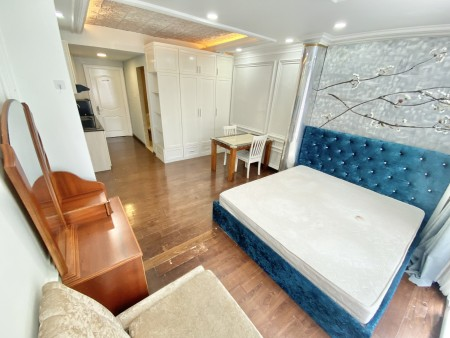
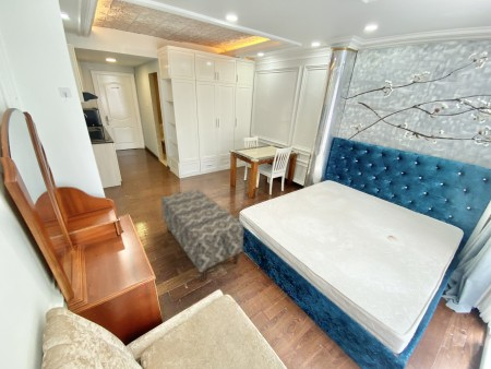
+ bench (199, 227)
